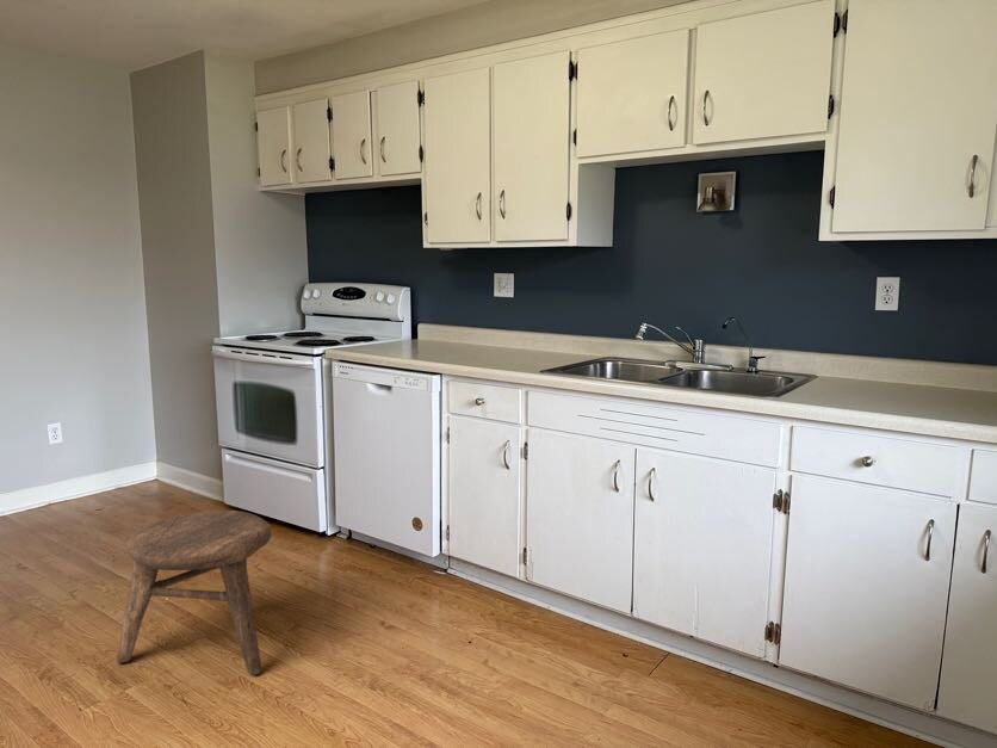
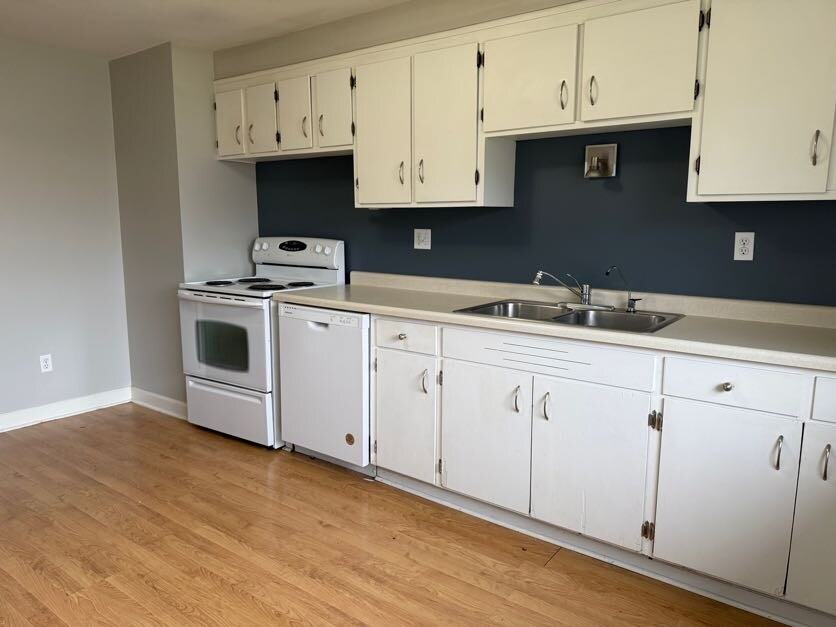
- stool (208, 591)
